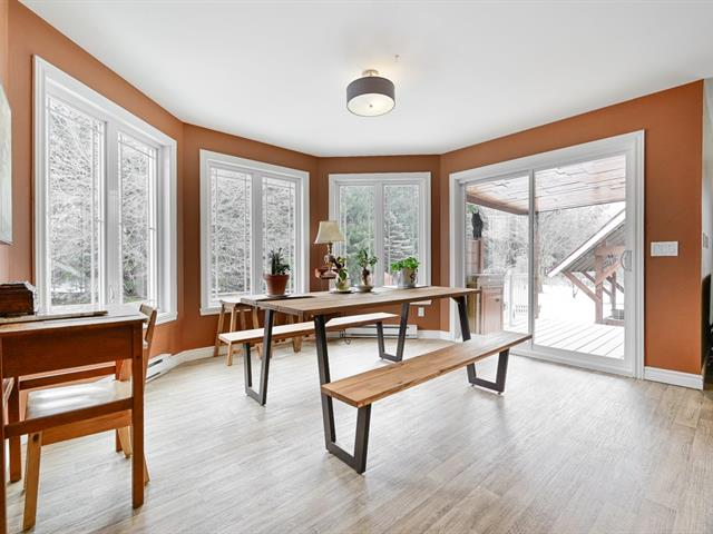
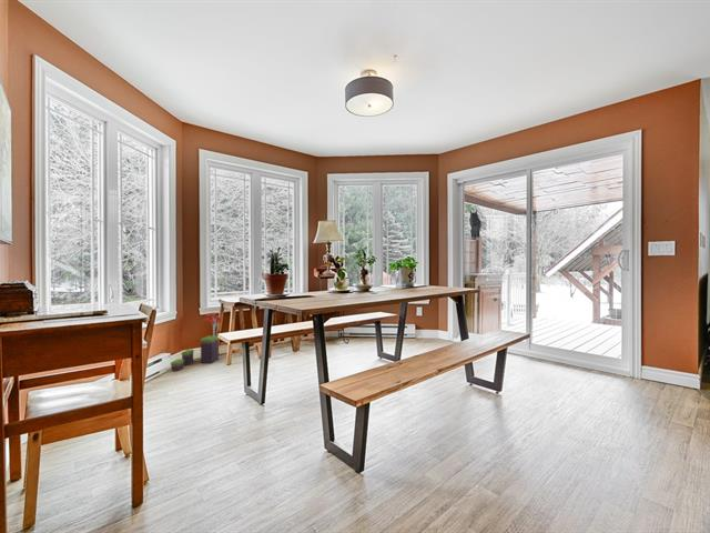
+ potted plant (200, 340)
